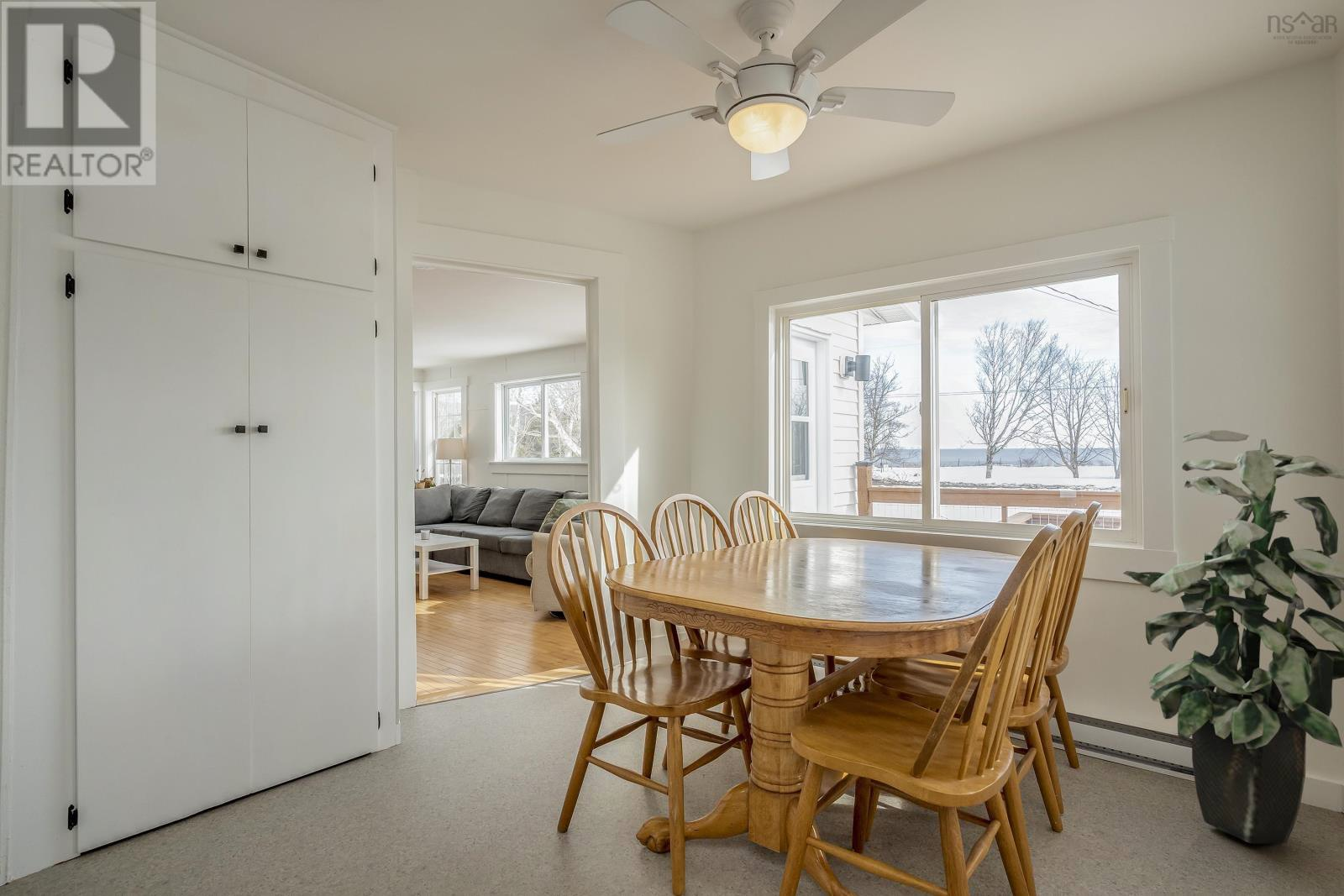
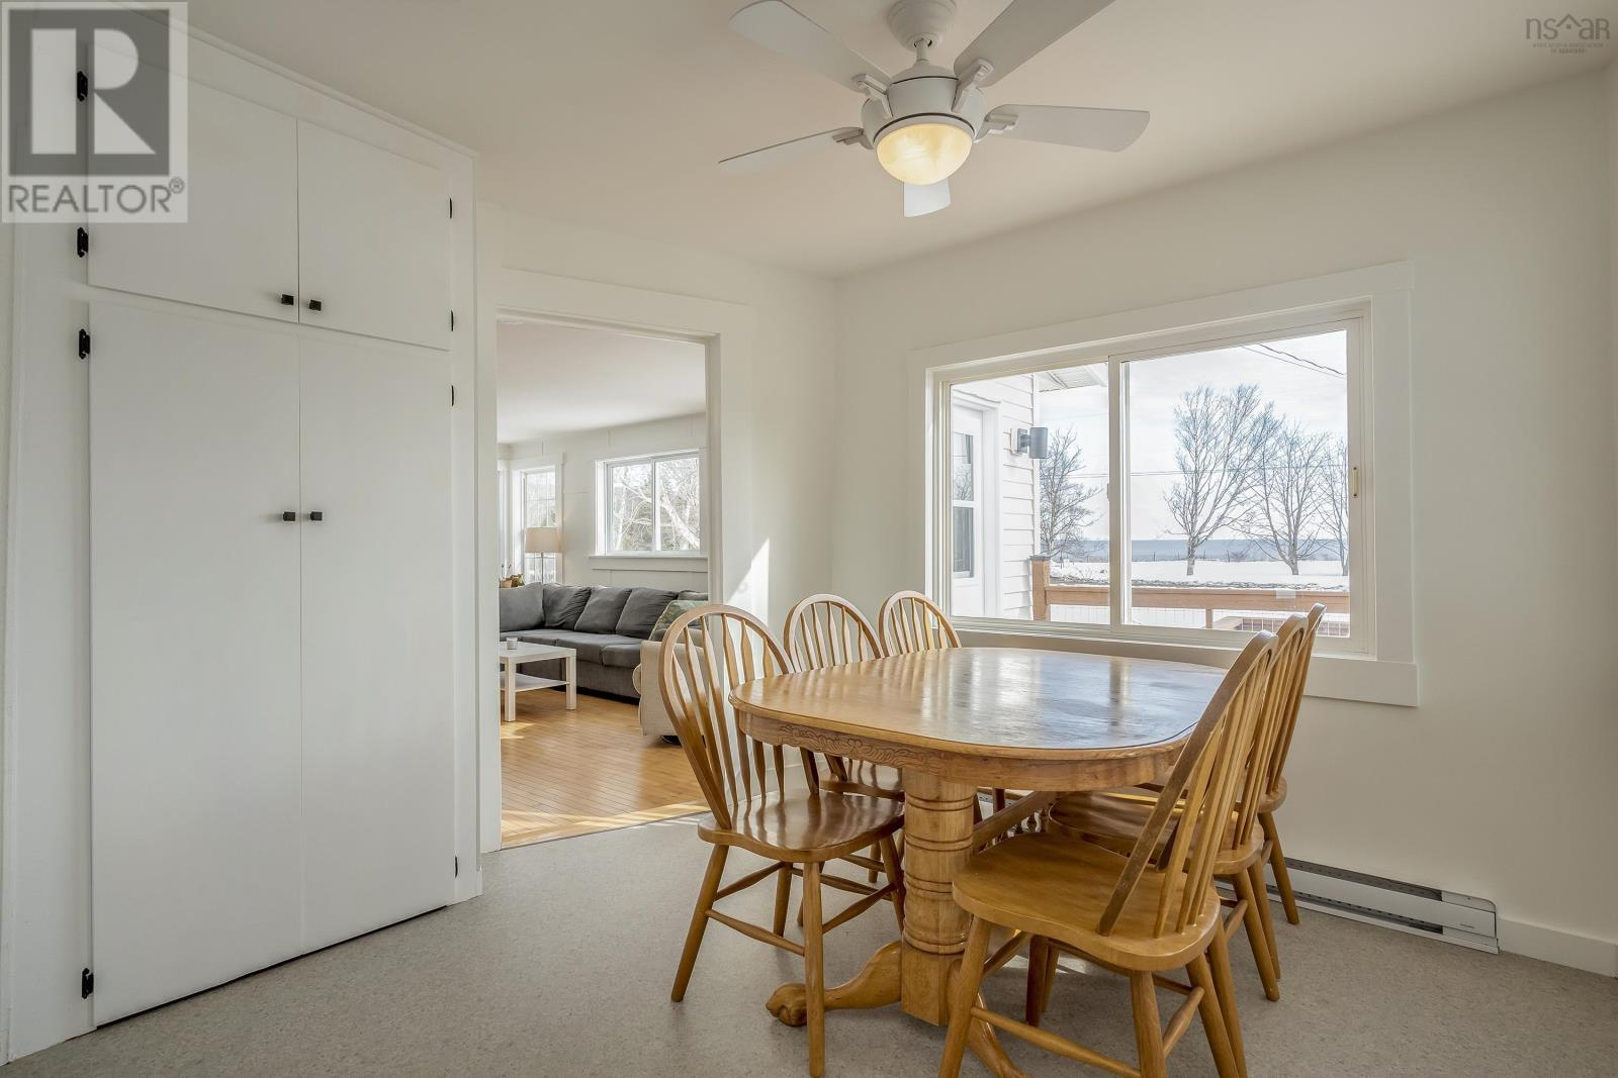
- indoor plant (1238, 626)
